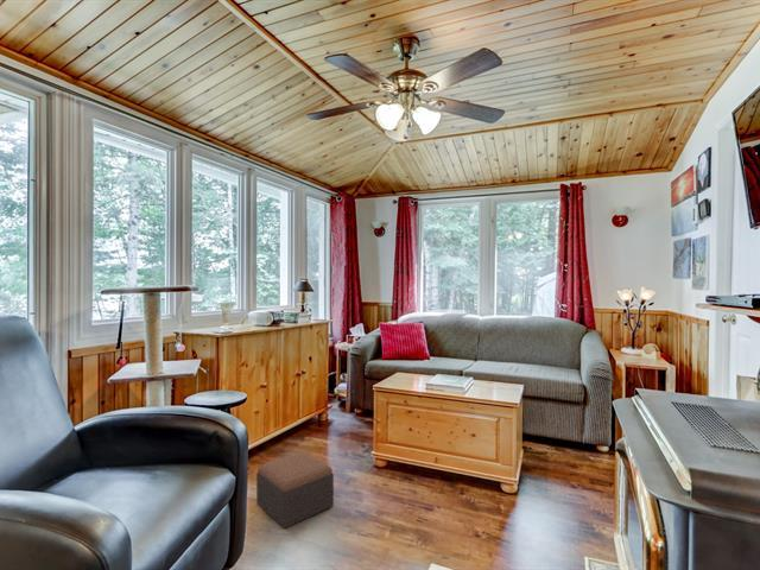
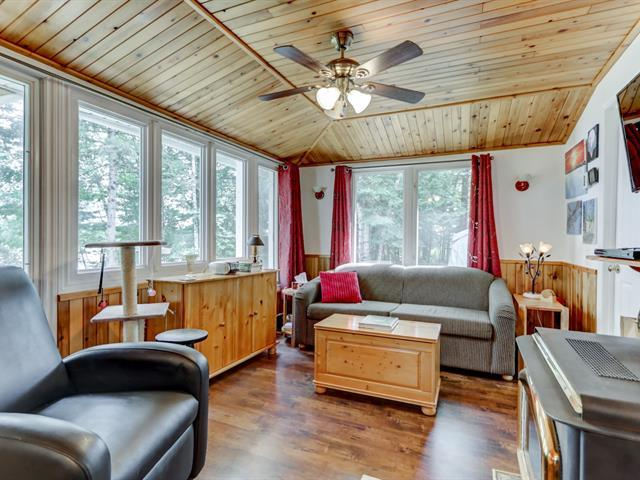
- footstool (294, 484)
